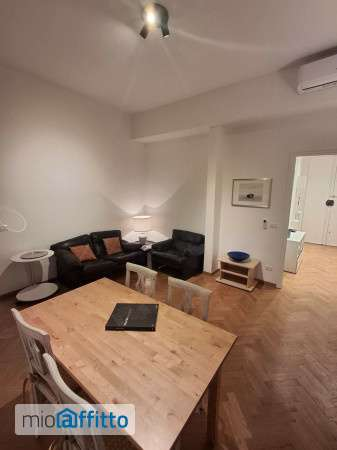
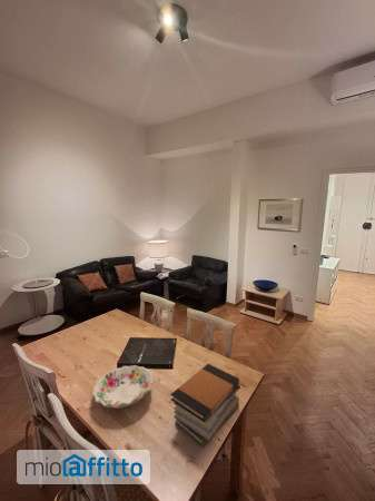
+ decorative bowl (124, 387)
+ book stack (206, 401)
